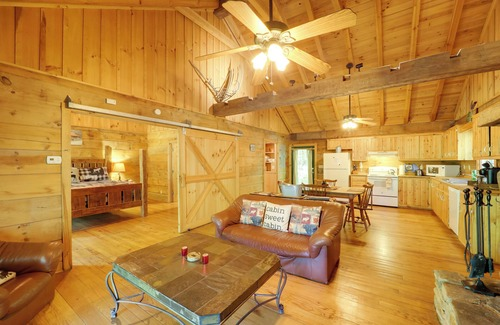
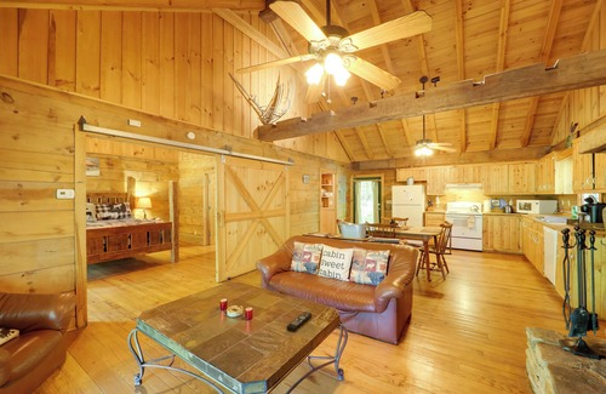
+ remote control (299, 320)
